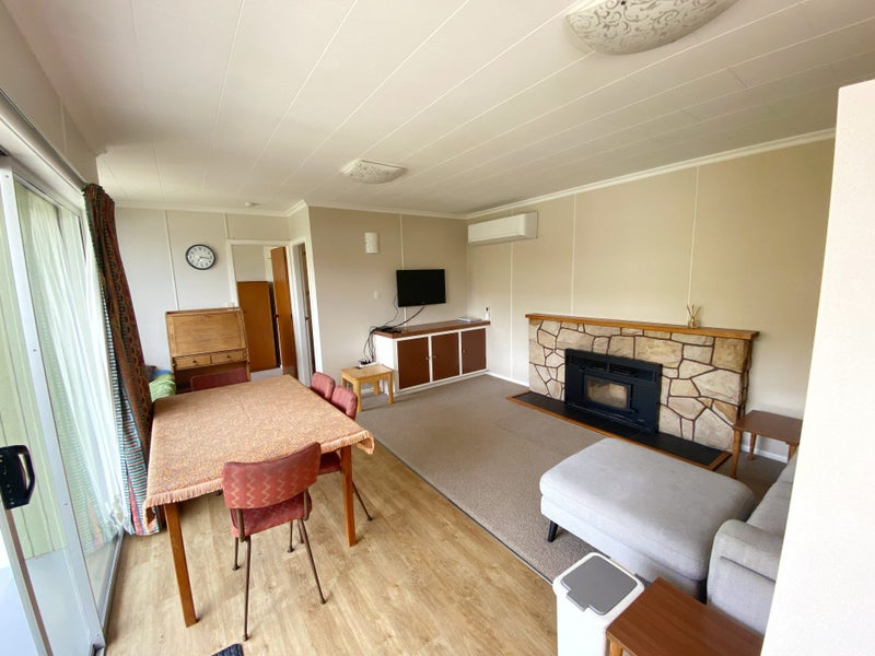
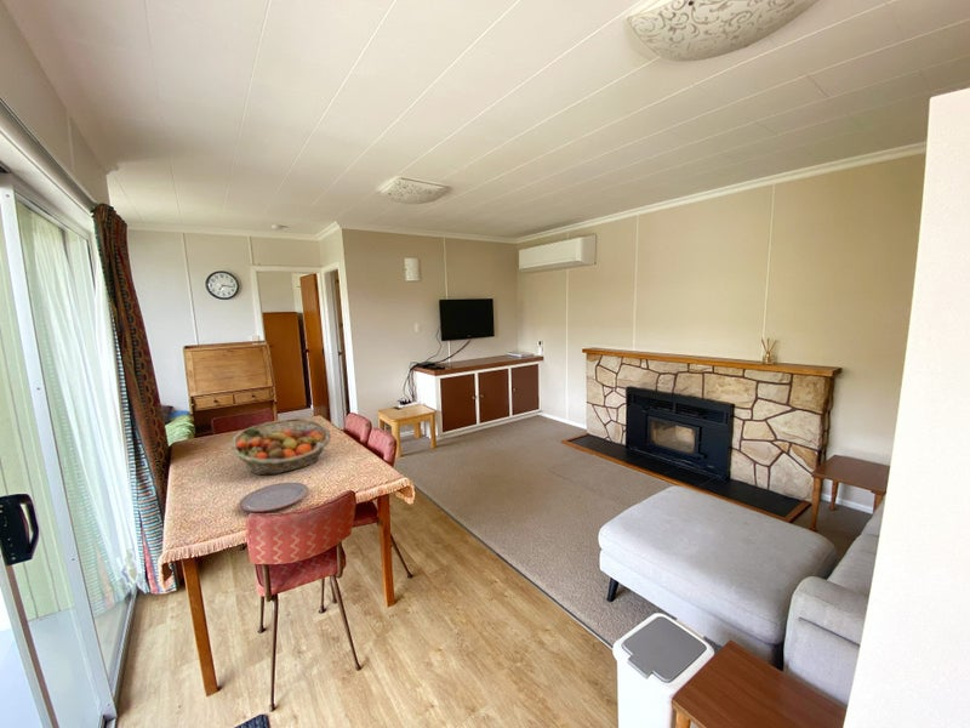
+ fruit basket (283, 444)
+ plate (275, 497)
